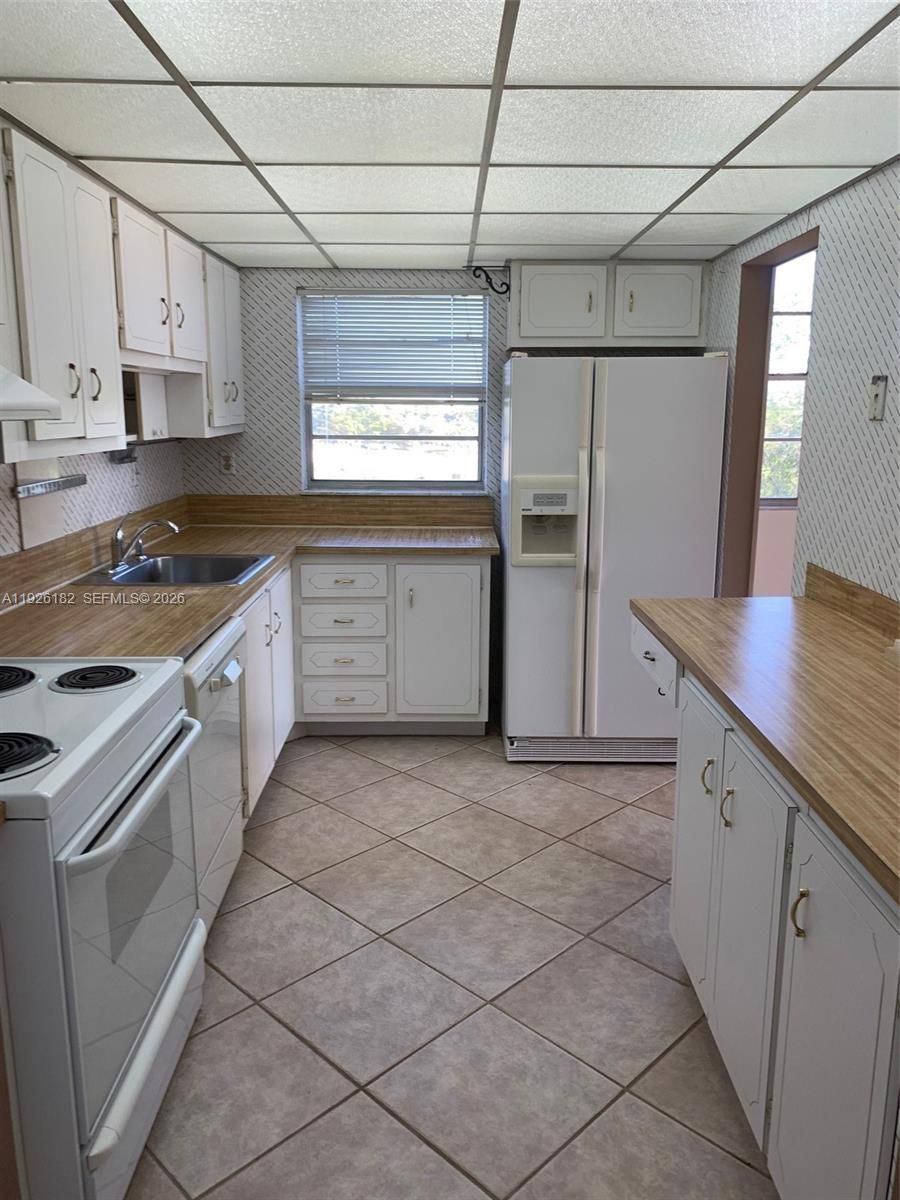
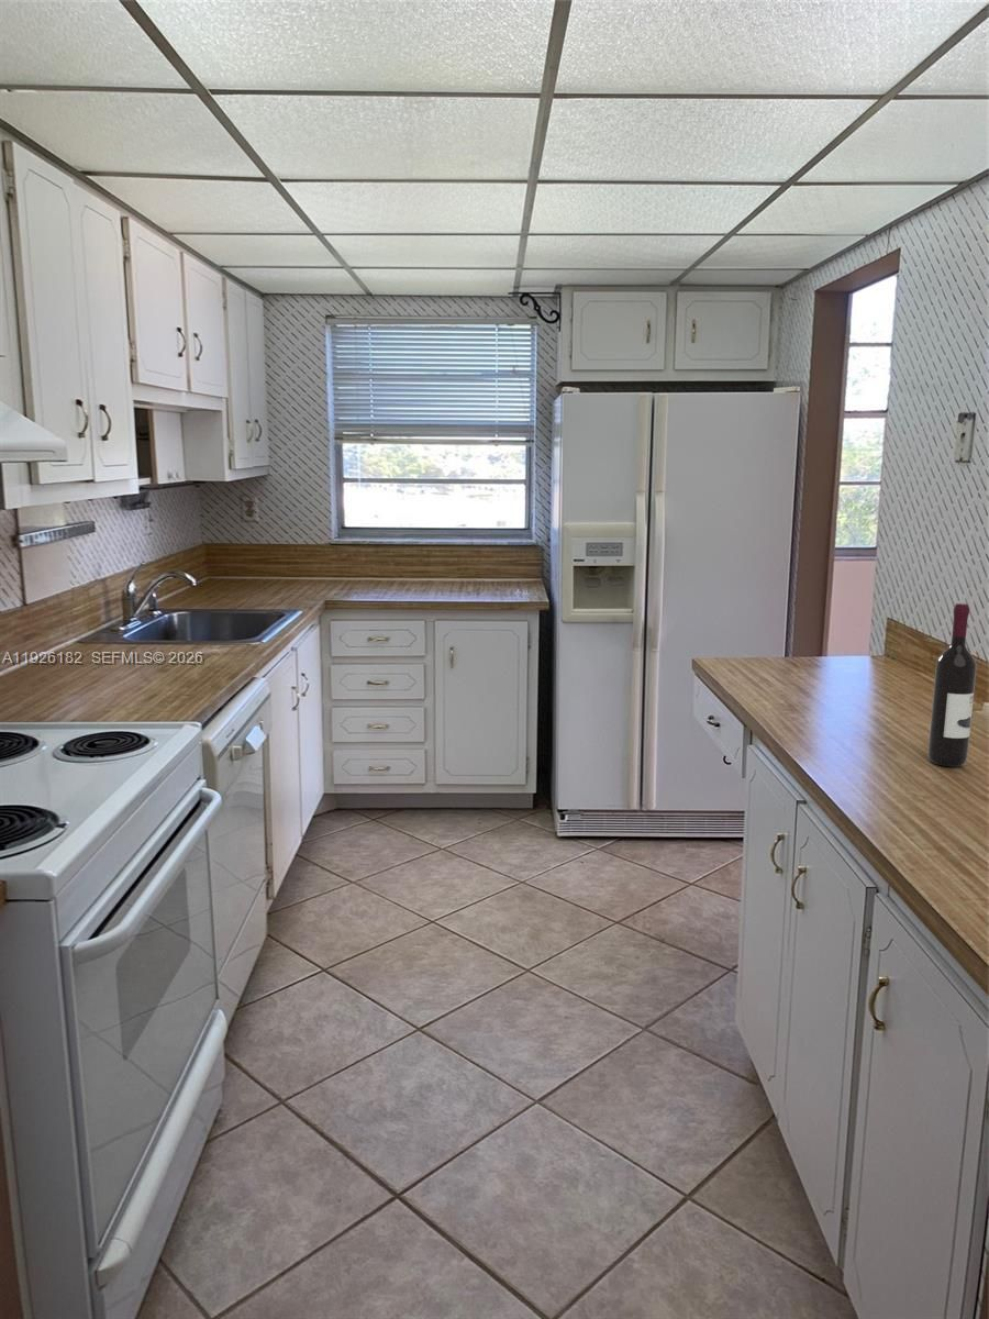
+ wine bottle (954, 684)
